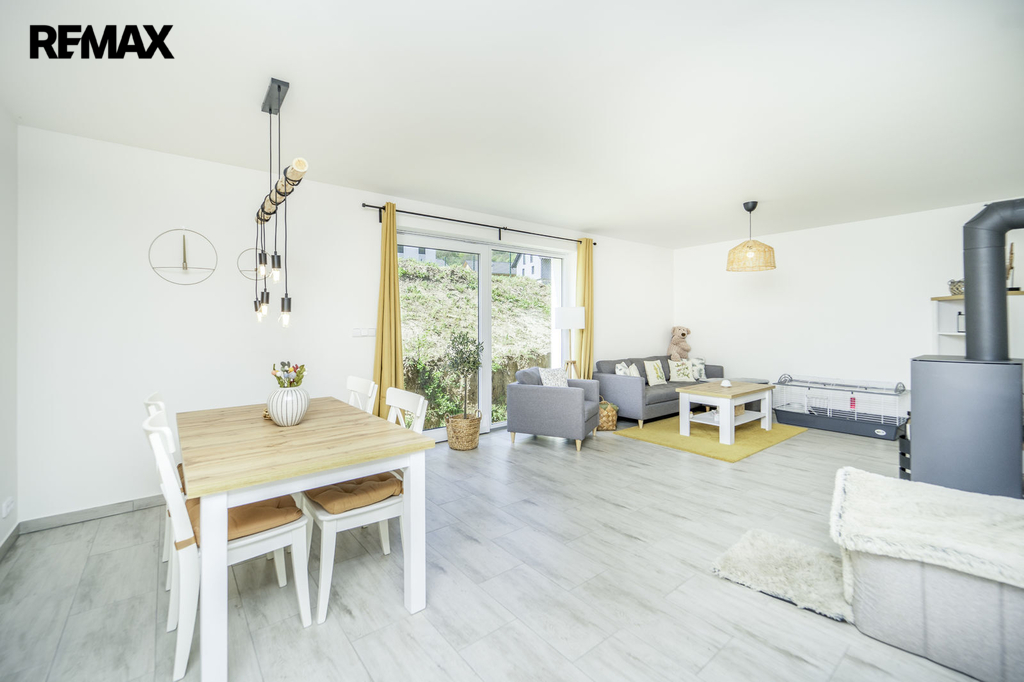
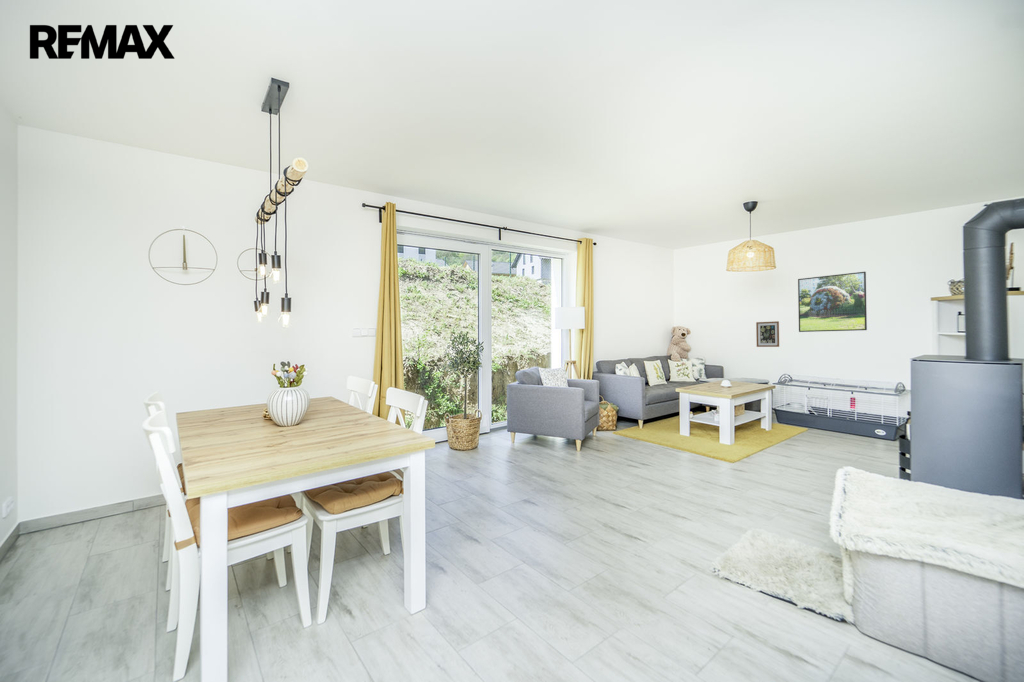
+ wall art (767, 334)
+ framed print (830, 303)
